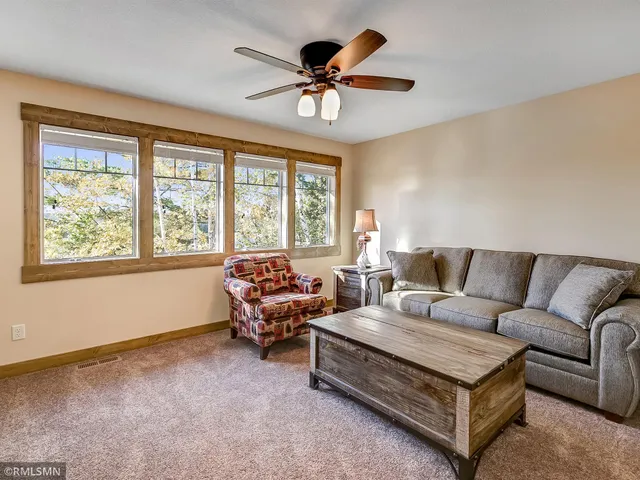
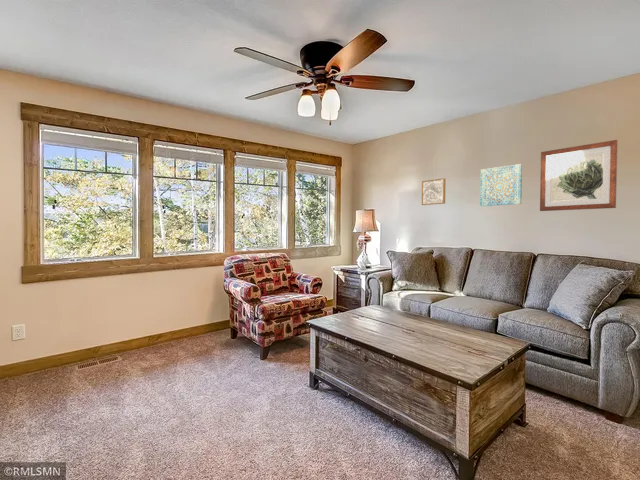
+ wall art (576, 178)
+ wall art (500, 186)
+ wall art (433, 192)
